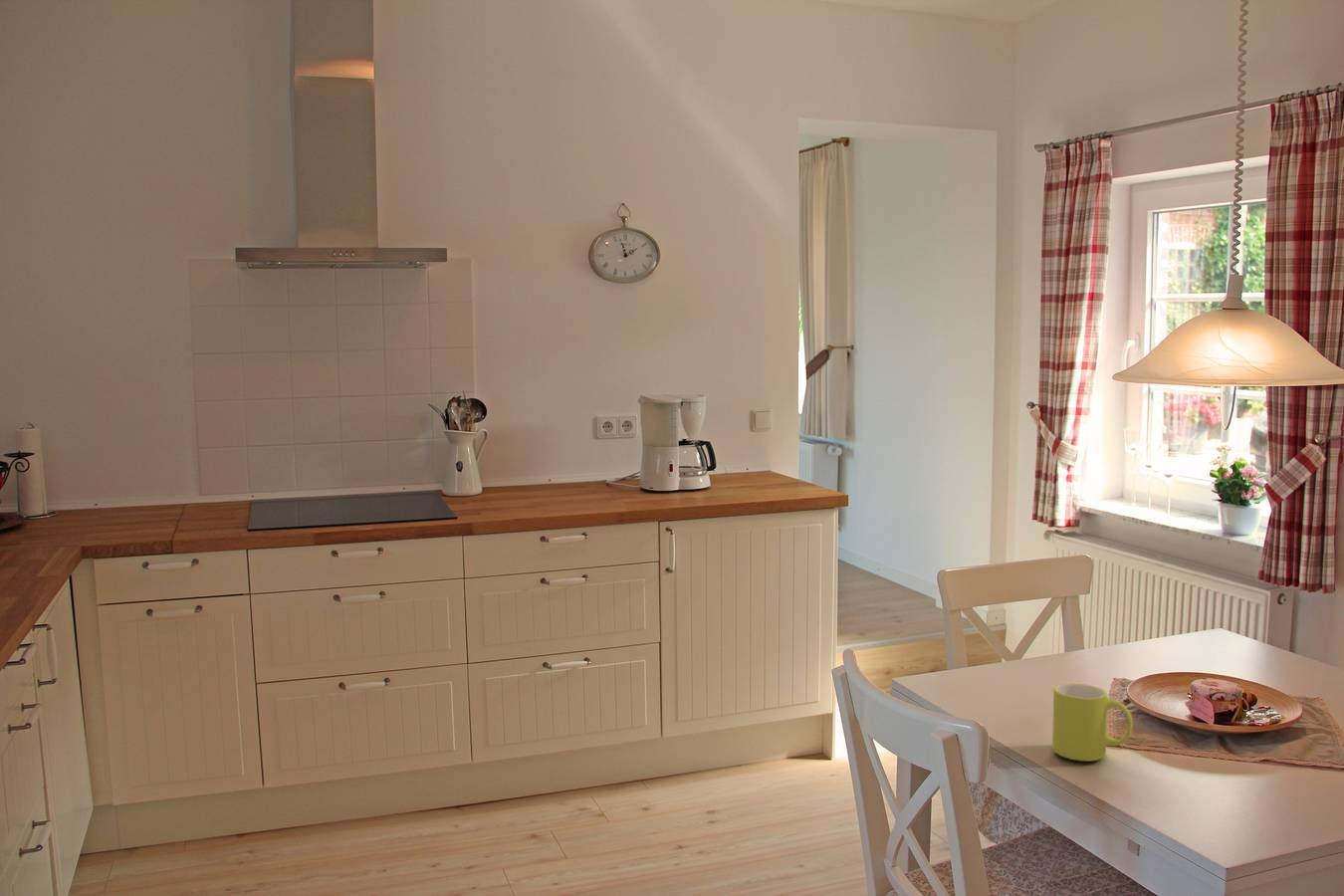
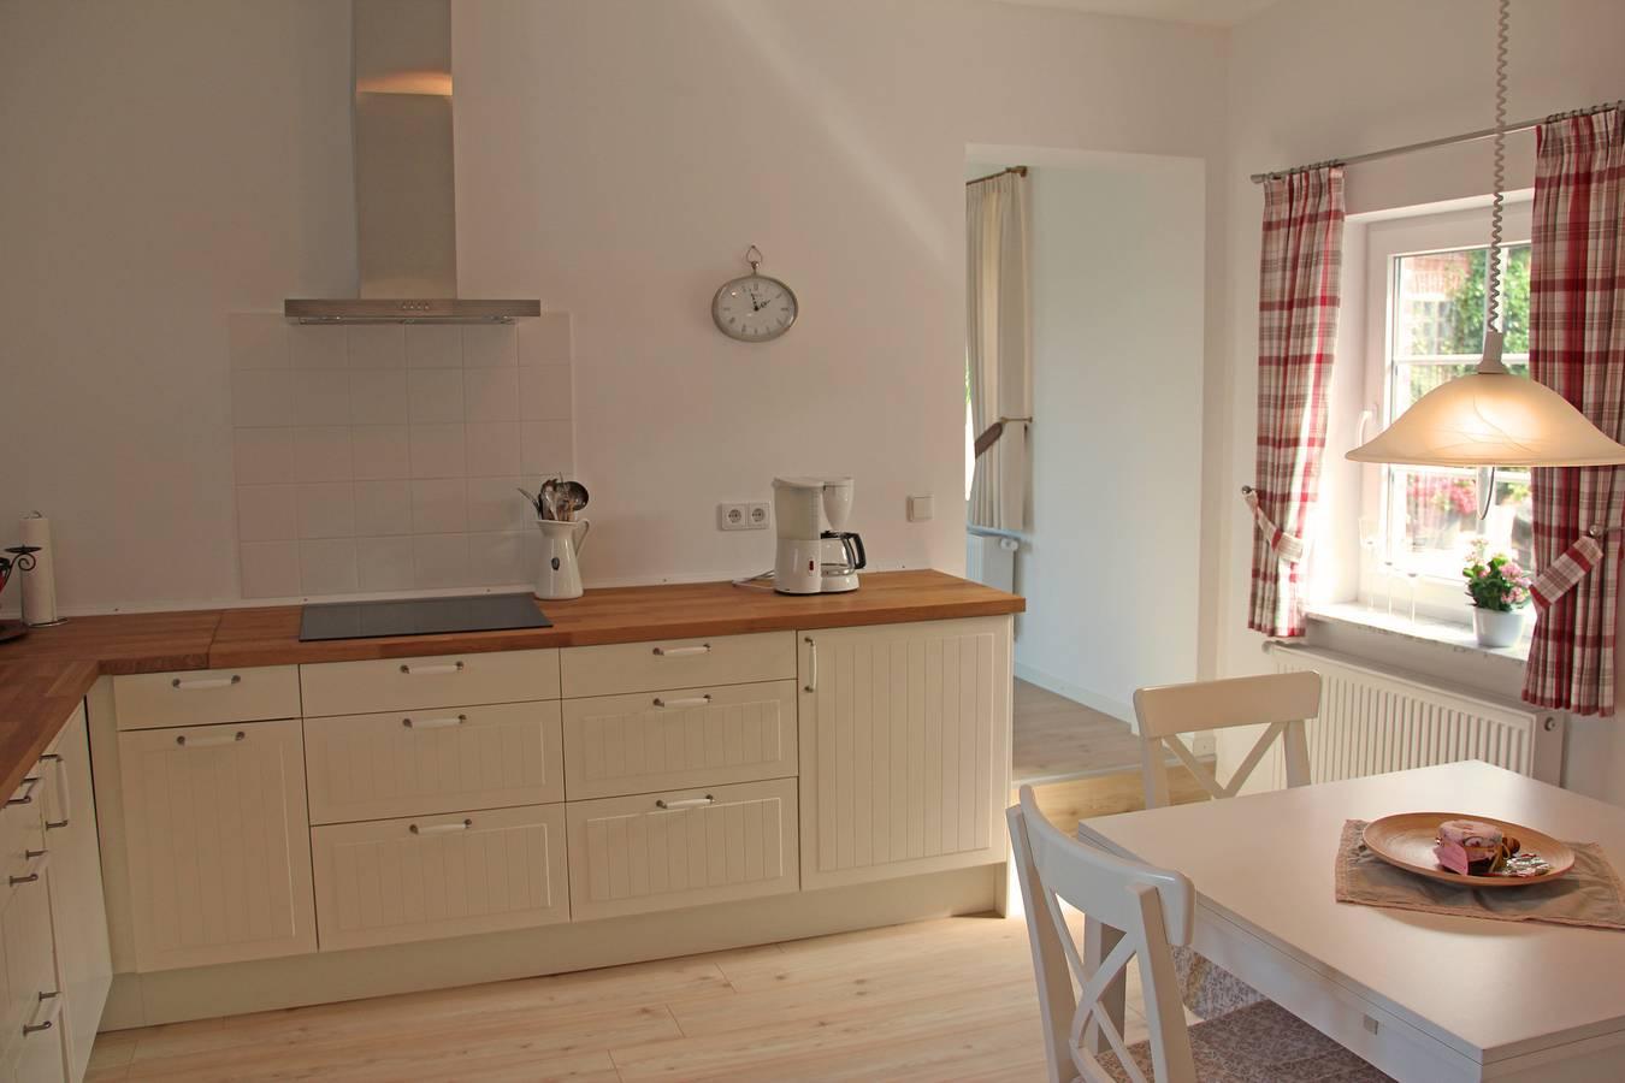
- mug (1092, 724)
